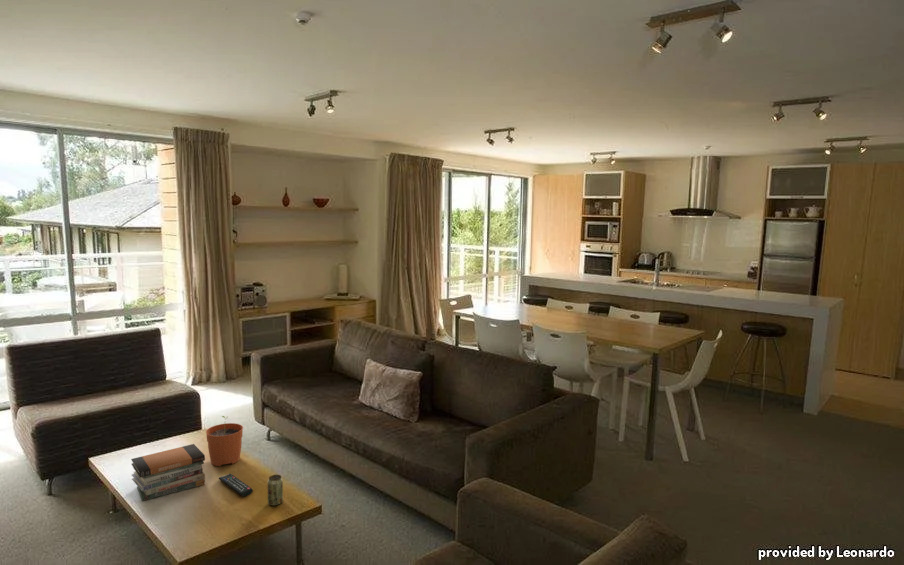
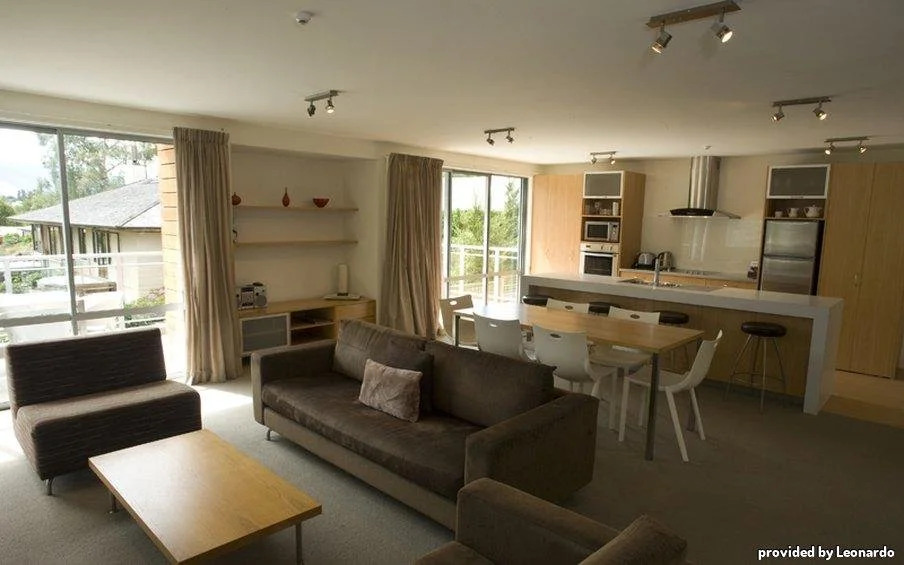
- plant pot (224, 437)
- beverage can (275, 490)
- book stack (168, 471)
- remote control (235, 484)
